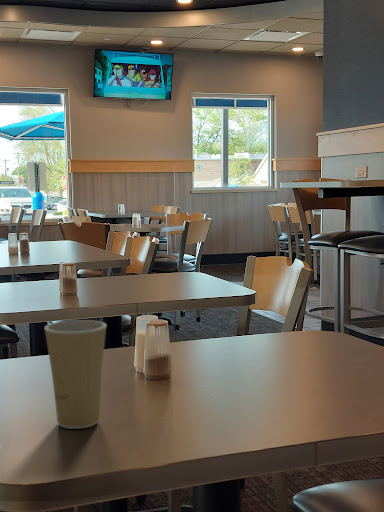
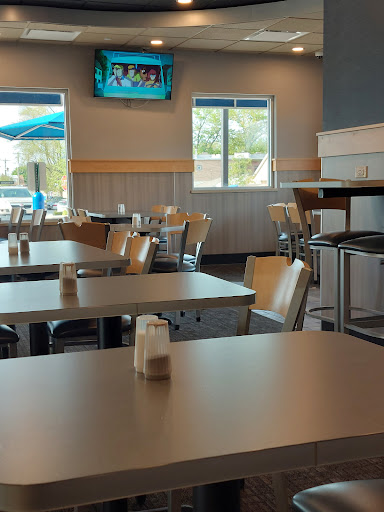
- paper cup (77, 374)
